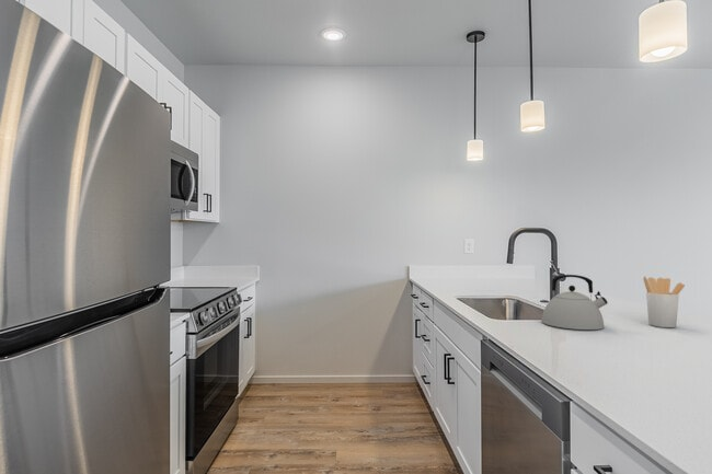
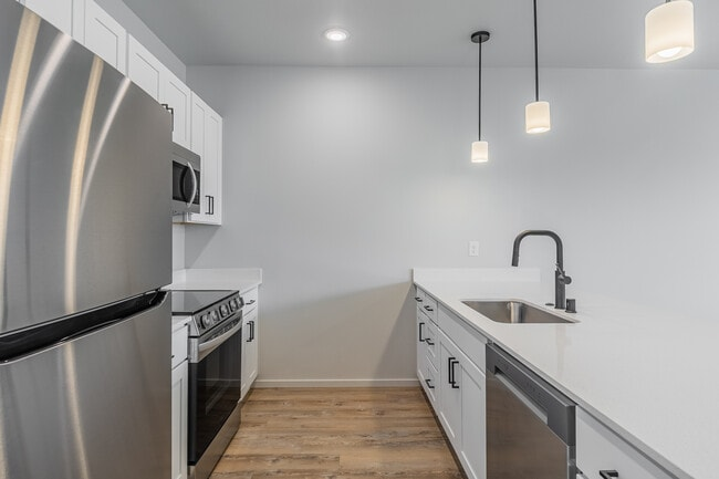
- kettle (573, 299)
- utensil holder (661, 300)
